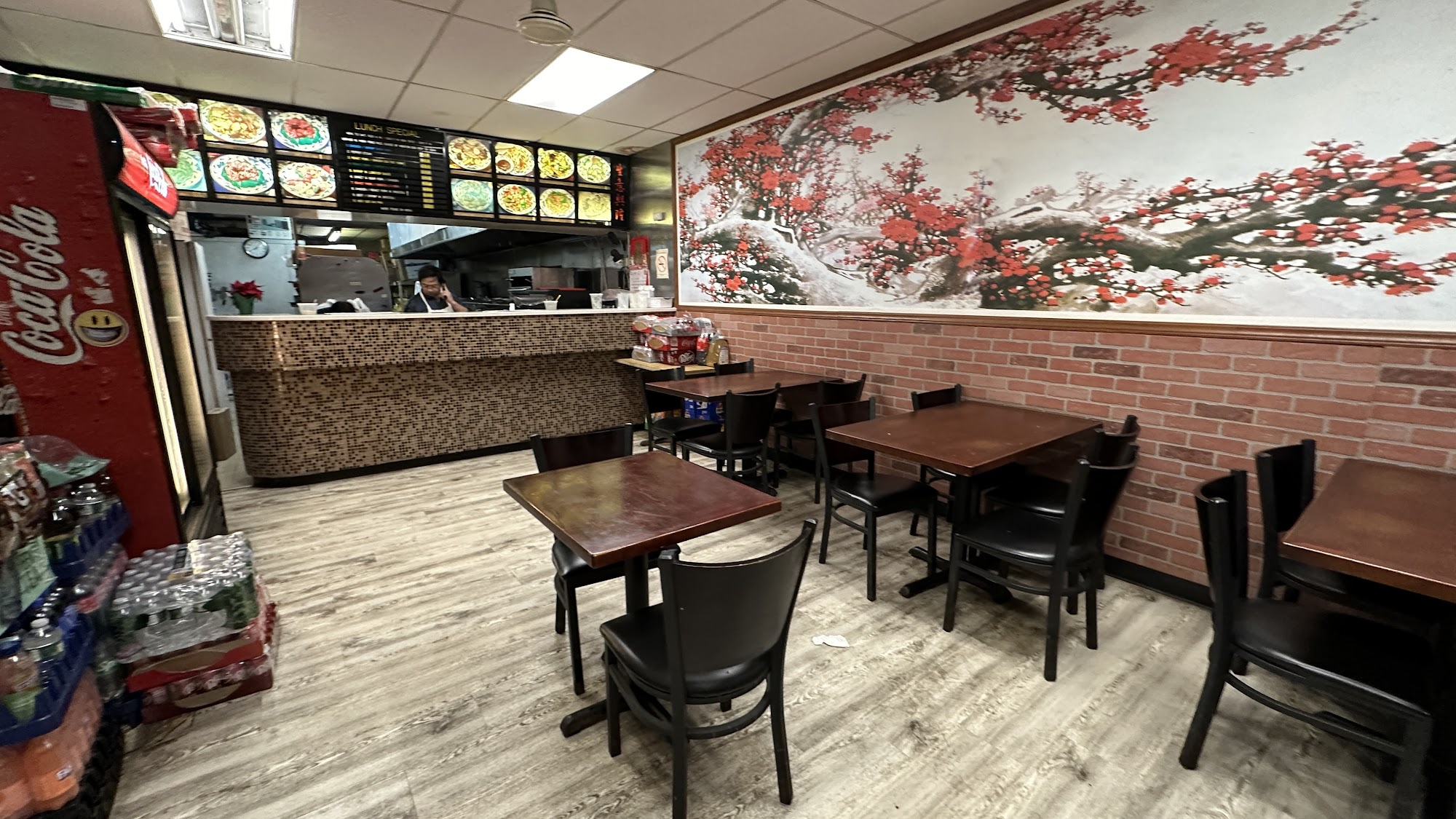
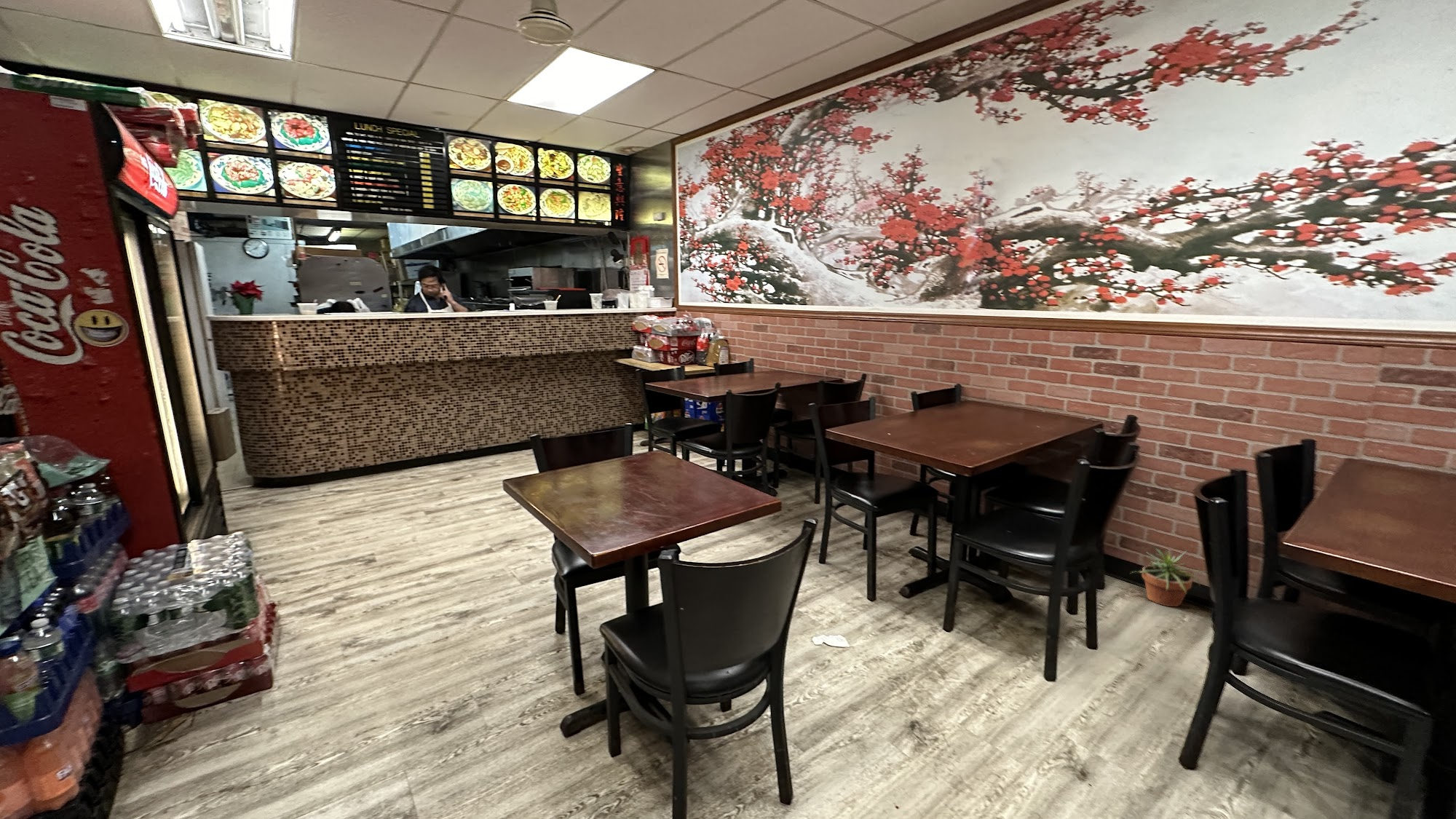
+ potted plant (1168, 576)
